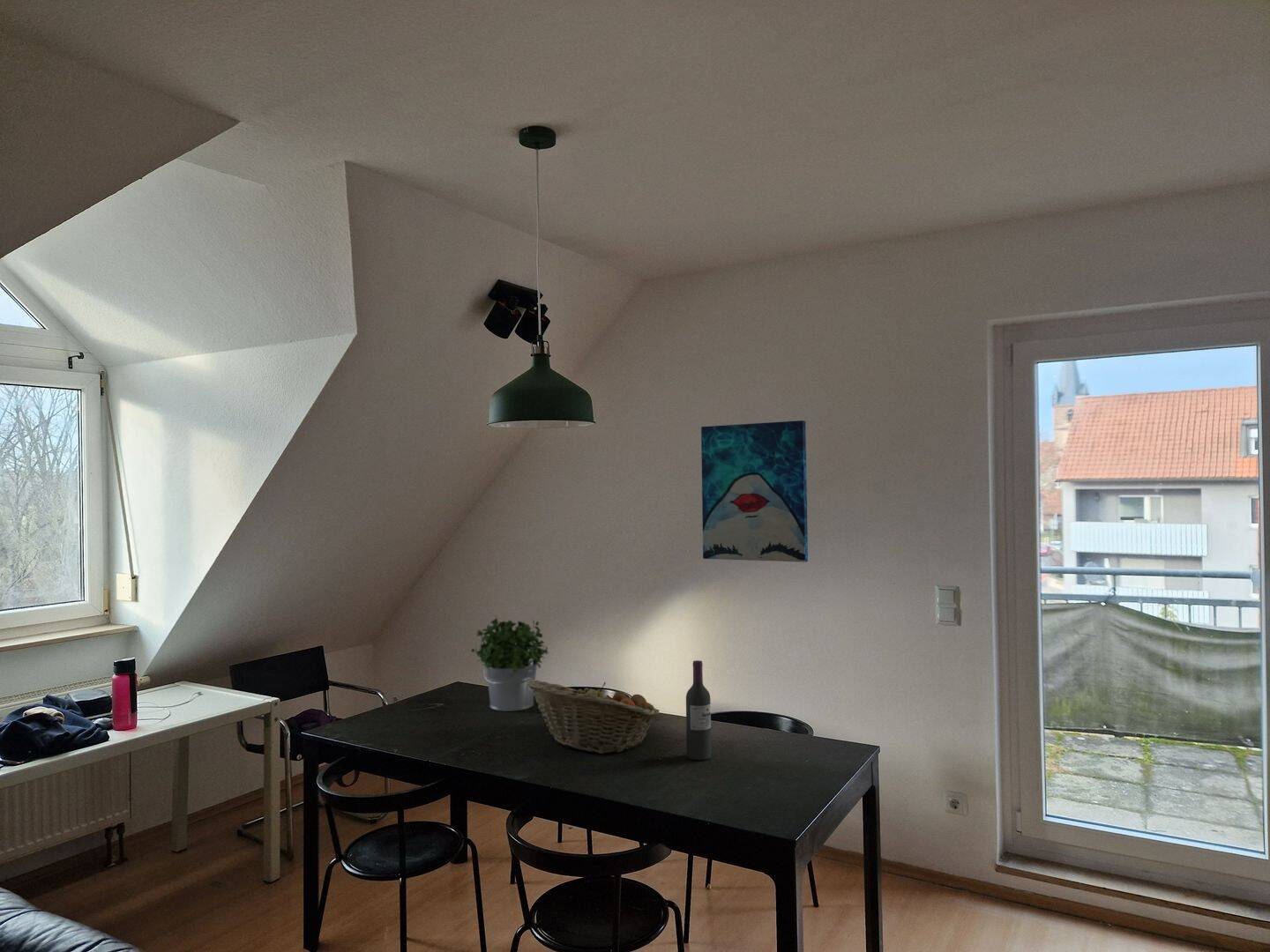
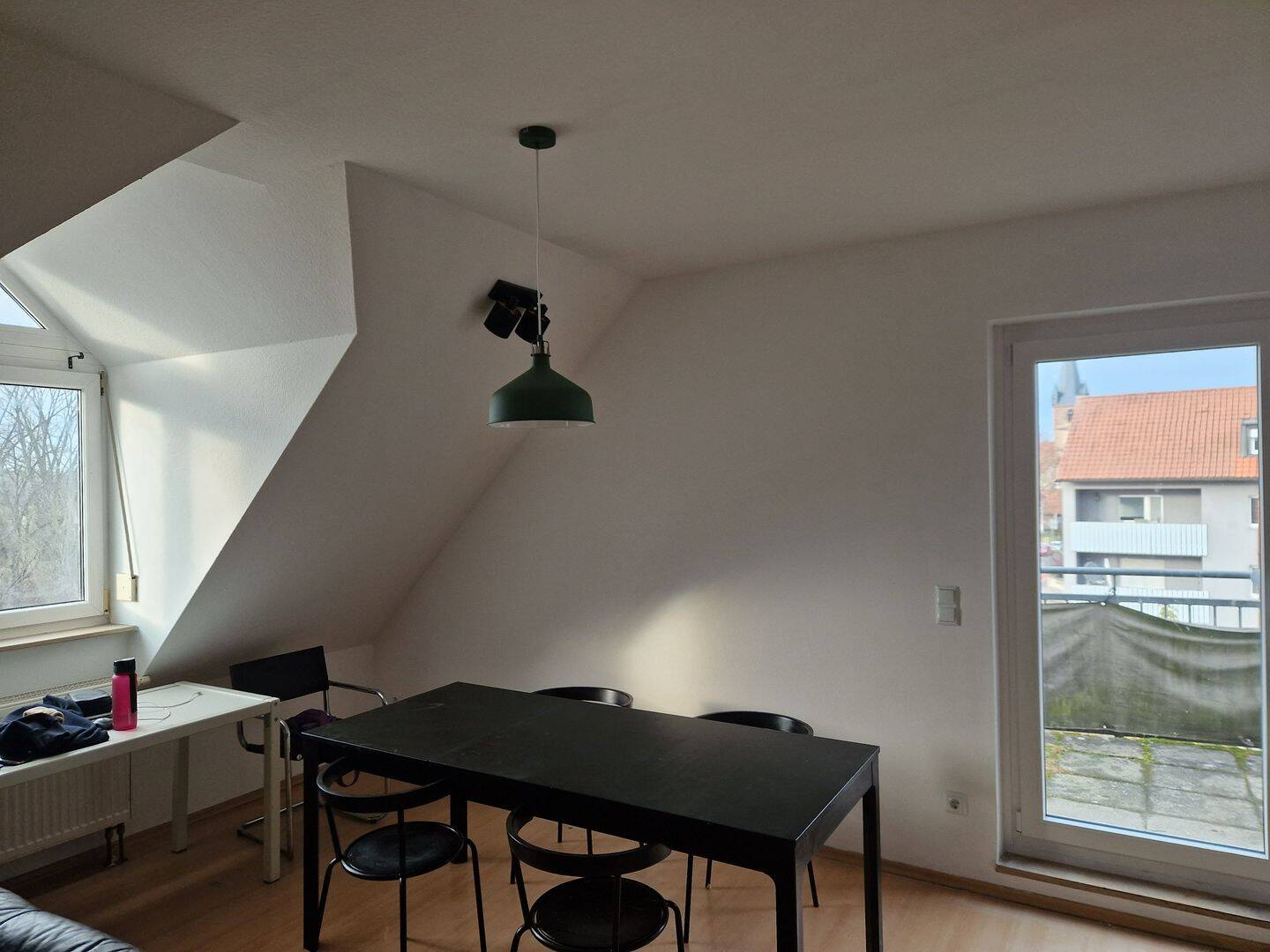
- potted plant (511, 662)
- fruit basket (592, 709)
- wall art (752, 492)
- wine bottle (698, 709)
